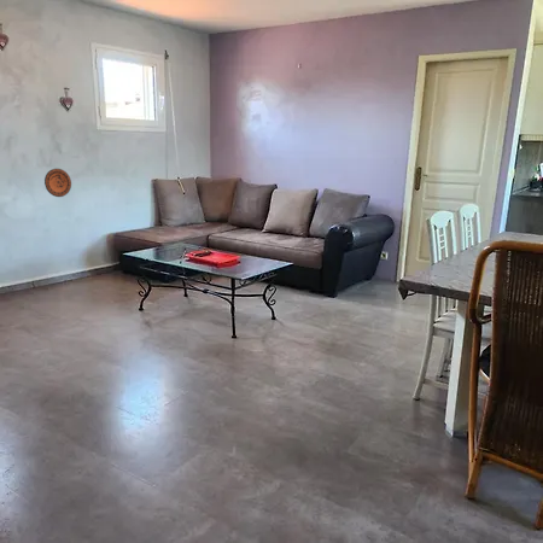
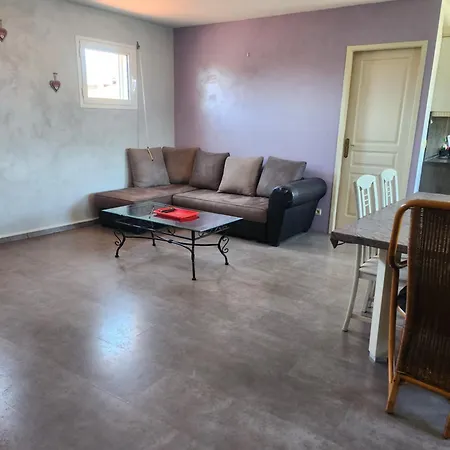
- decorative plate (58, 182)
